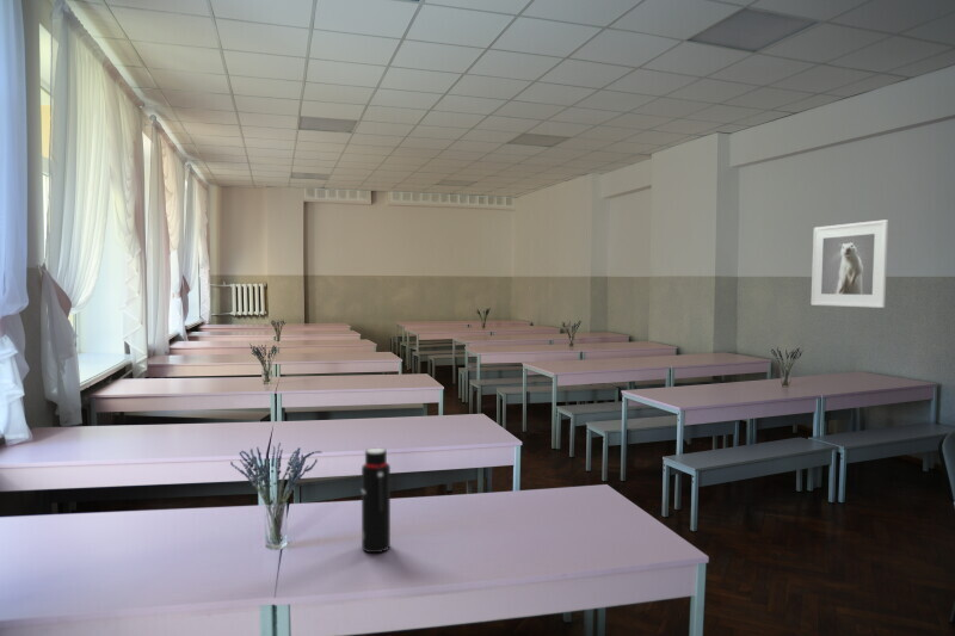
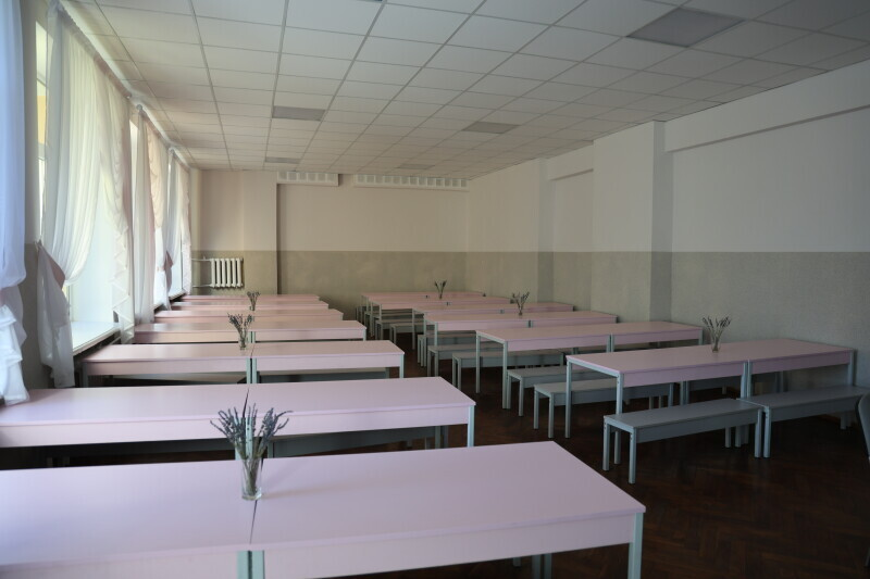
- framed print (846, 265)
- water bottle (376, 500)
